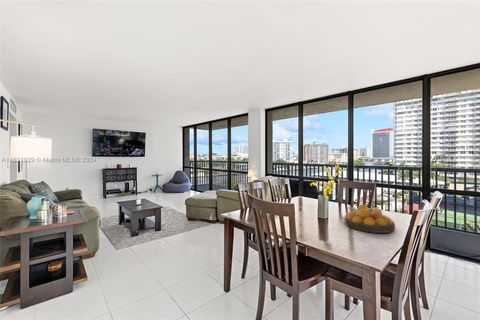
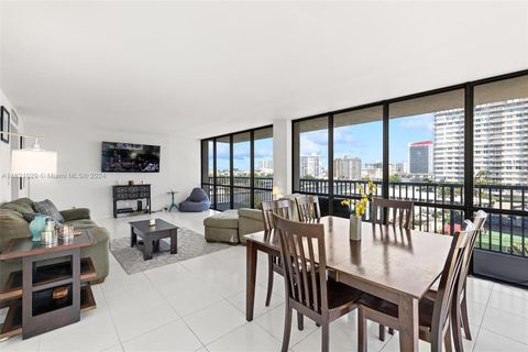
- fruit bowl (368, 216)
